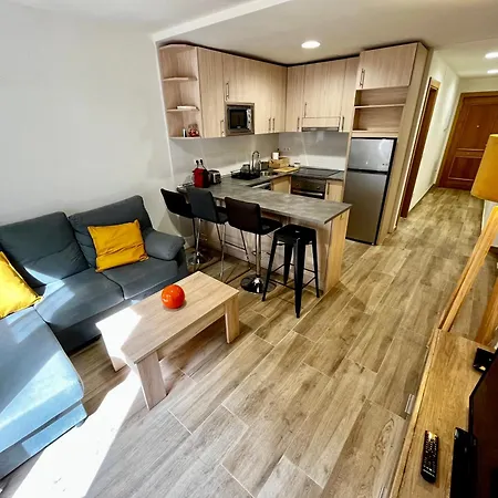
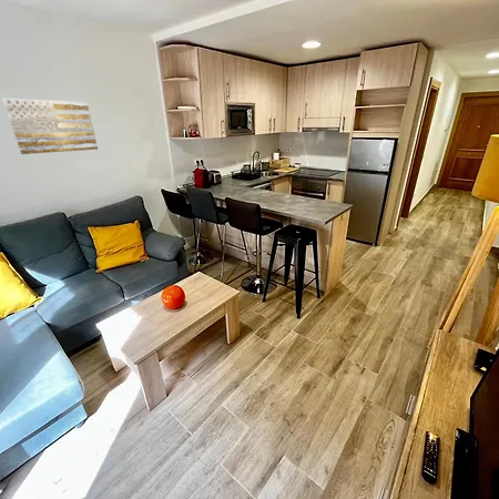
+ wall art (55, 126)
